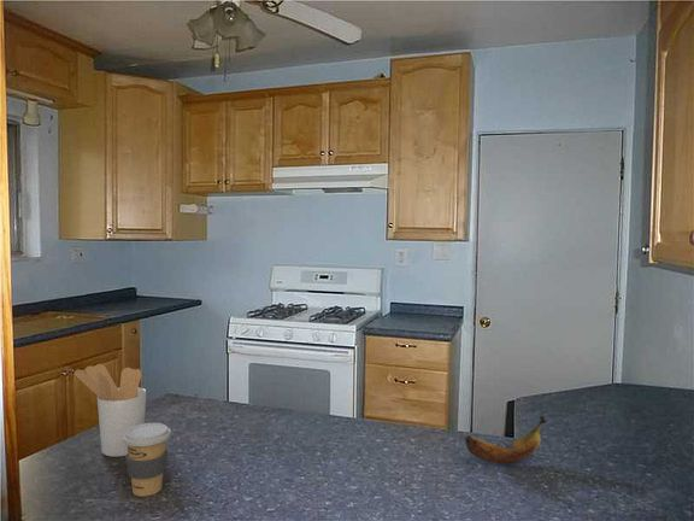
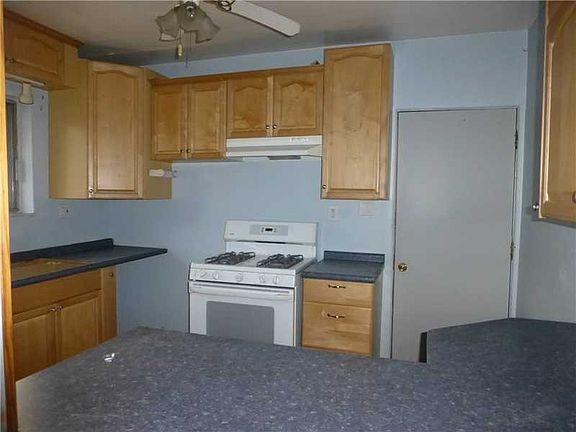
- coffee cup (147, 459)
- banana (506, 444)
- utensil holder (112, 406)
